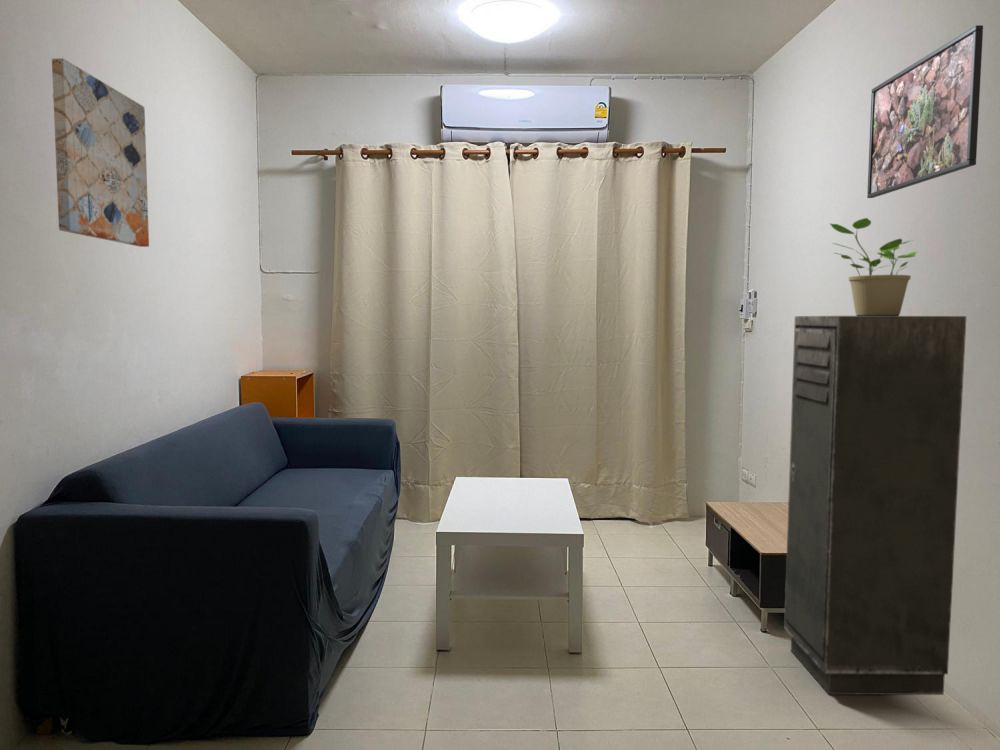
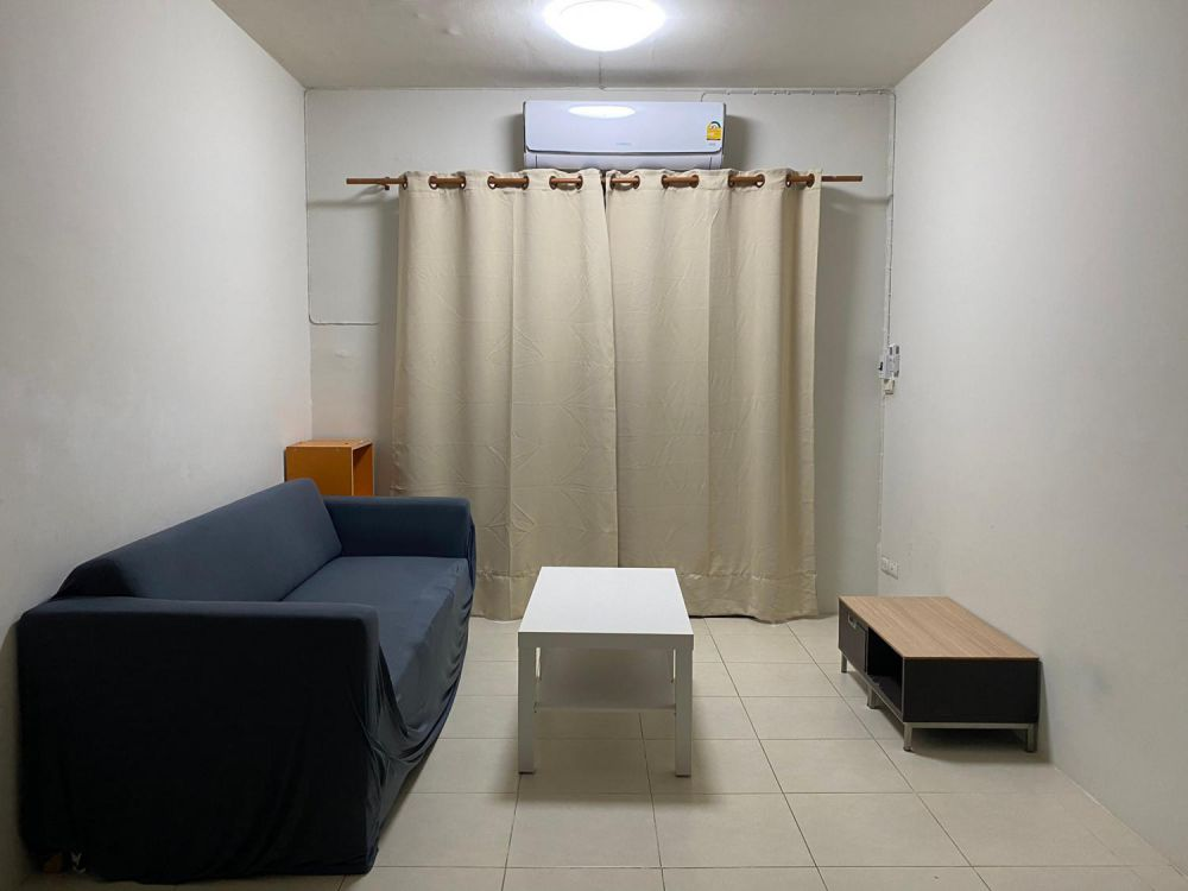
- storage cabinet (864, 497)
- wall art (105, 162)
- potted plant (875, 269)
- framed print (917, 122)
